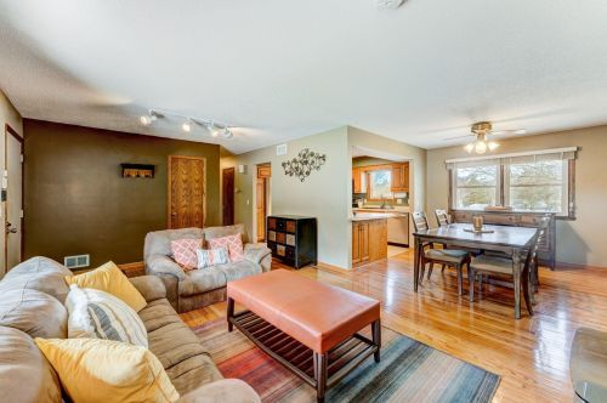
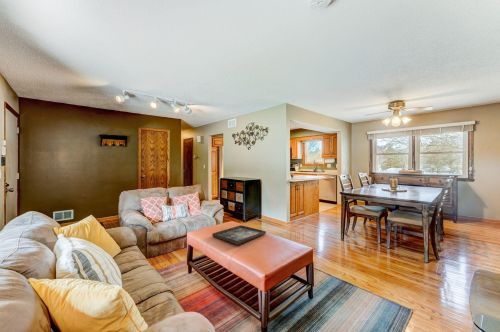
+ decorative tray (239, 233)
